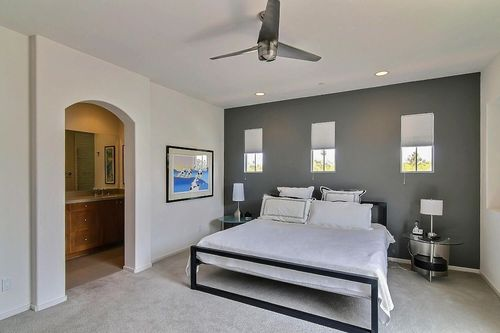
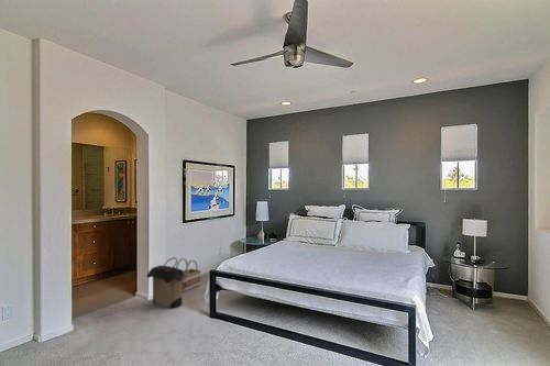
+ basket (187, 273)
+ laundry hamper (166, 280)
